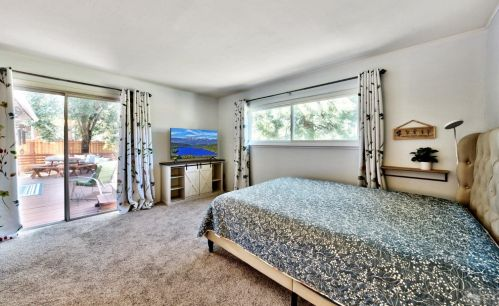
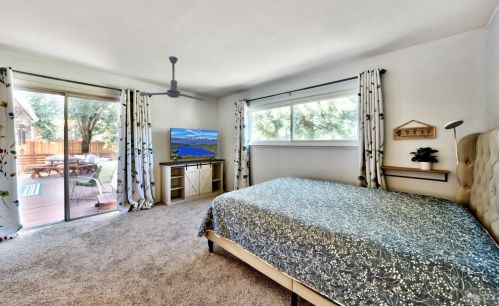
+ ceiling fan (173, 73)
